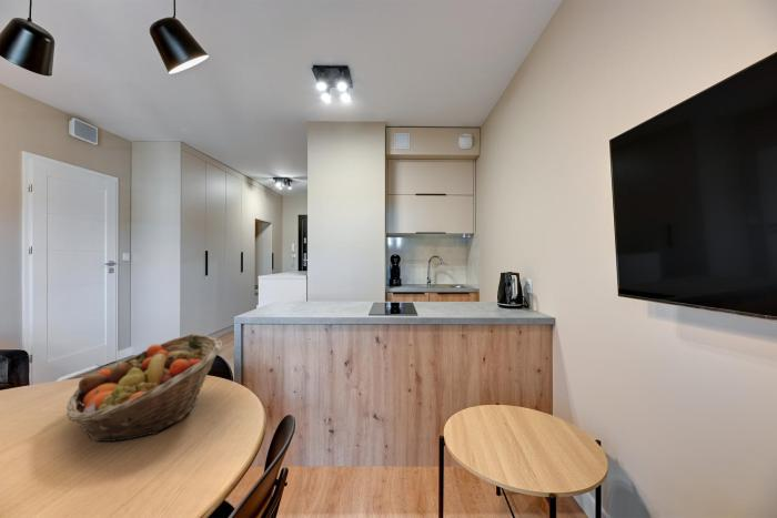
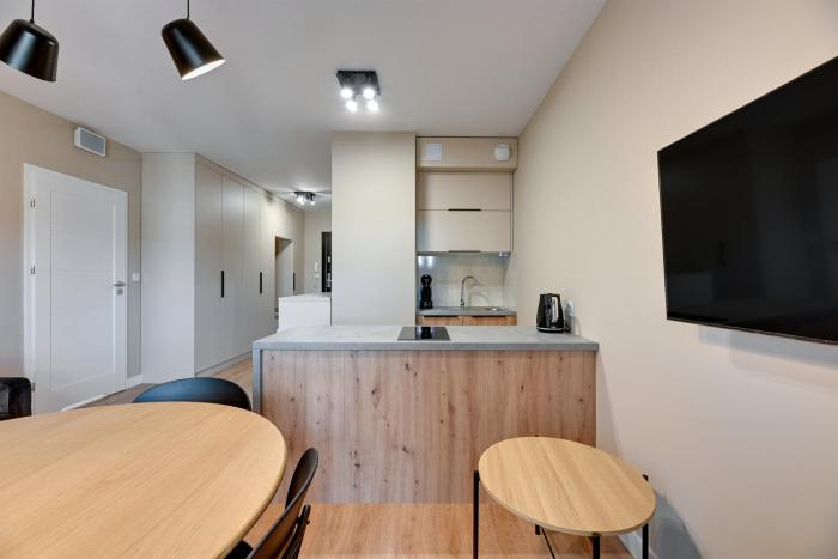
- fruit basket (152, 379)
